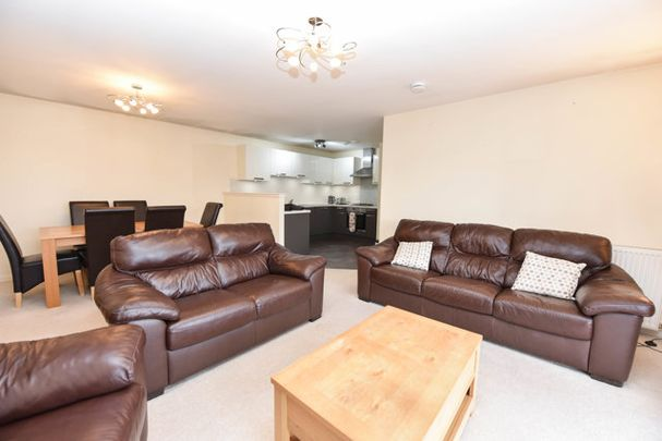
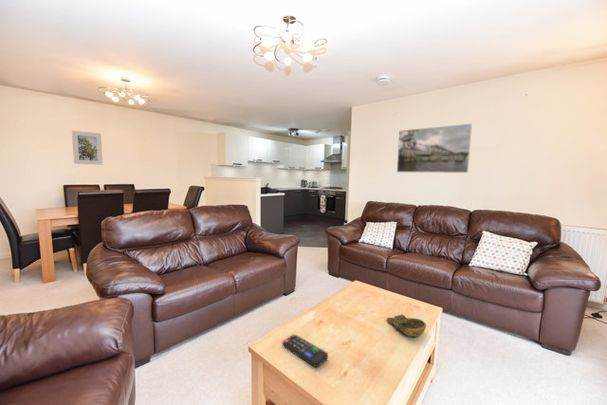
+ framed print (431, 150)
+ remote control (304, 349)
+ decorative bowl (404, 323)
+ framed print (87, 148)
